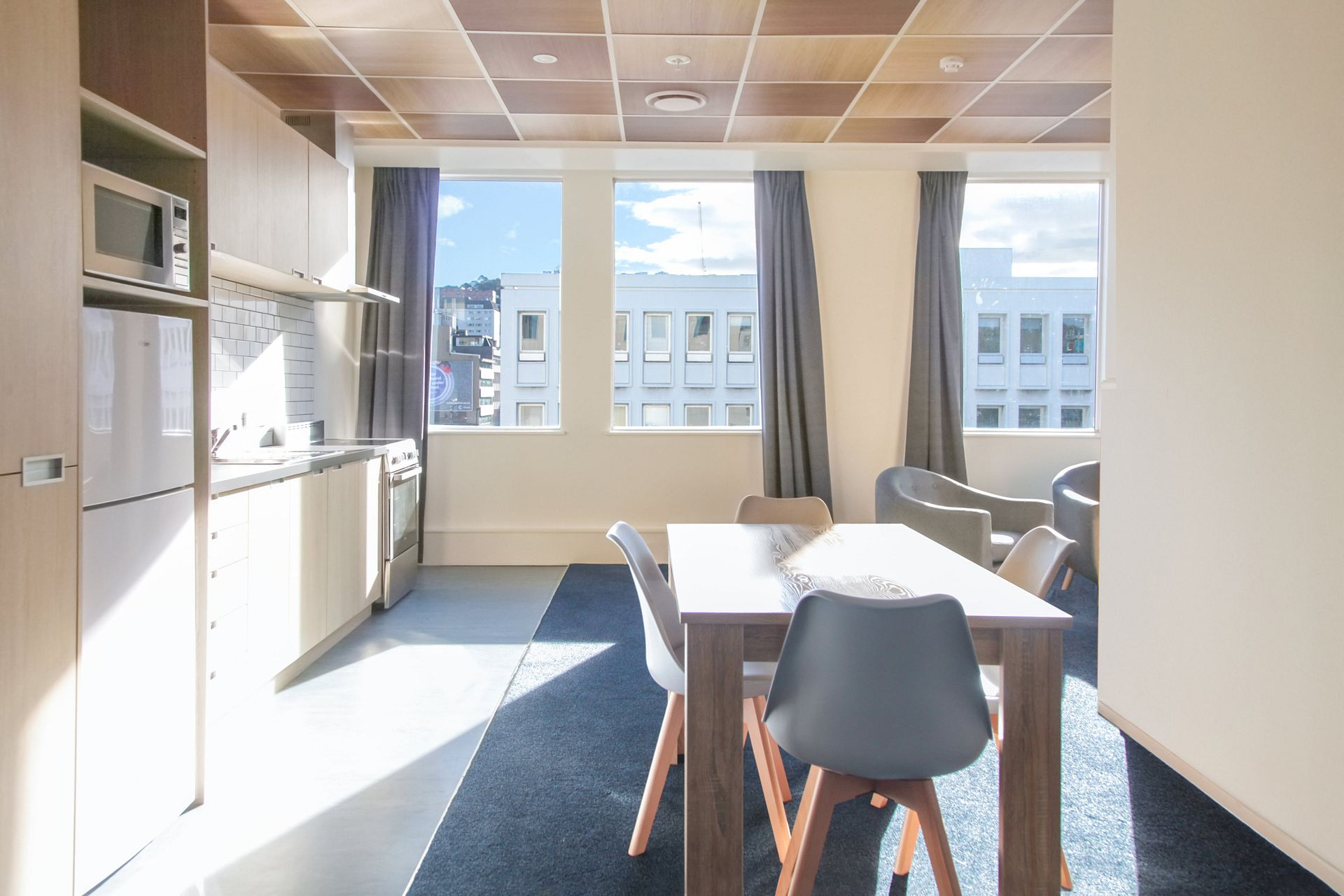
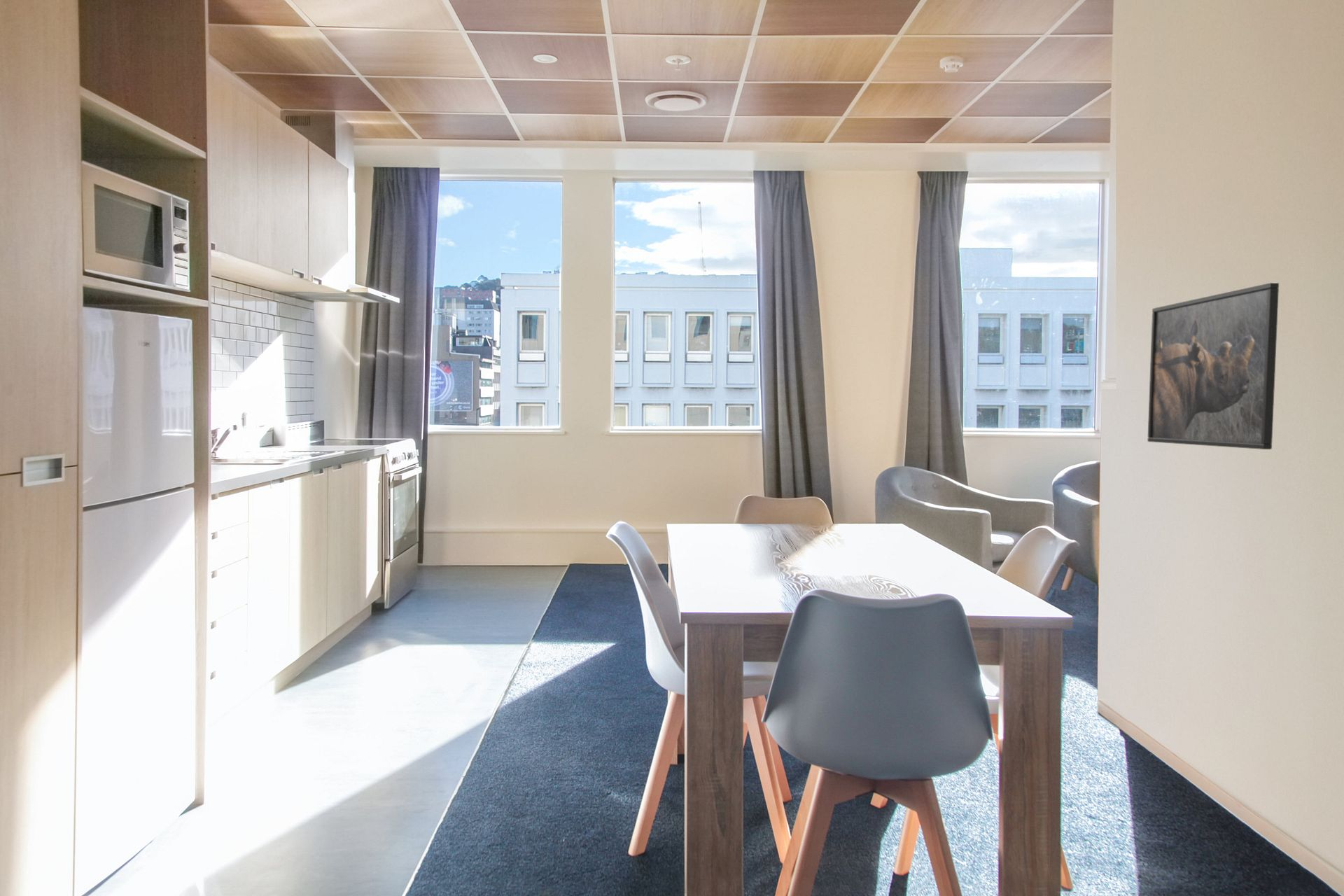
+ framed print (1205, 371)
